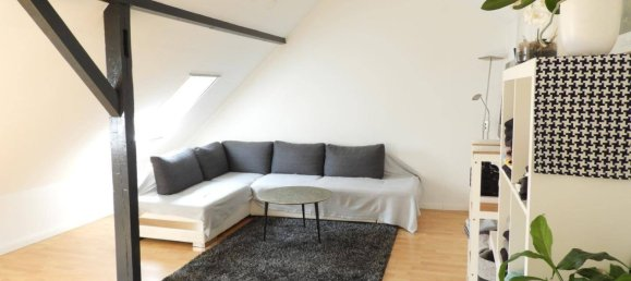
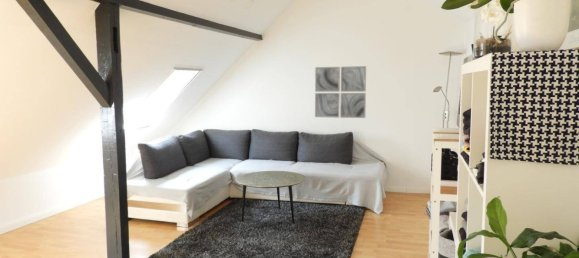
+ wall art (339, 91)
